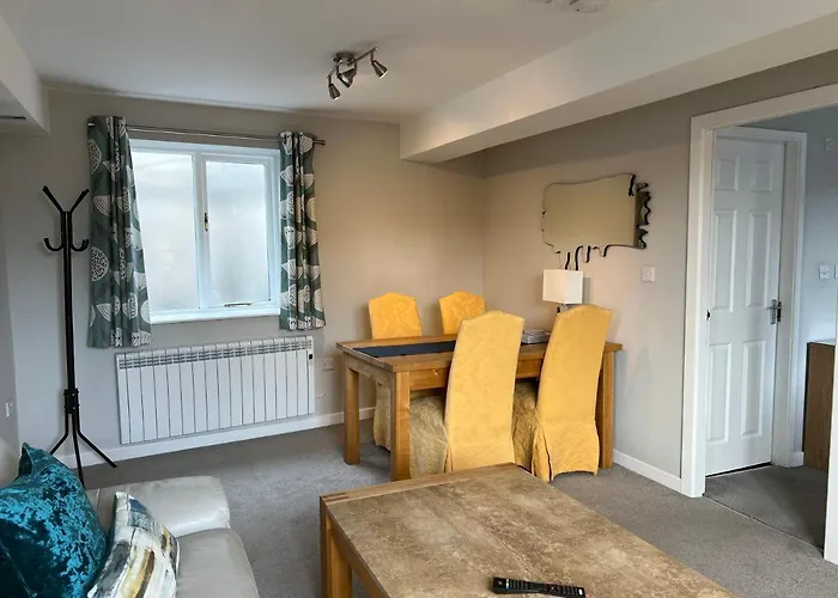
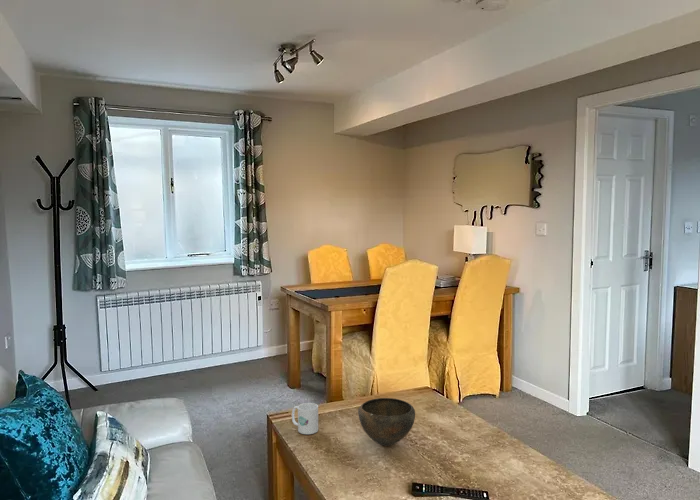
+ bowl (386, 425)
+ mug (304, 417)
